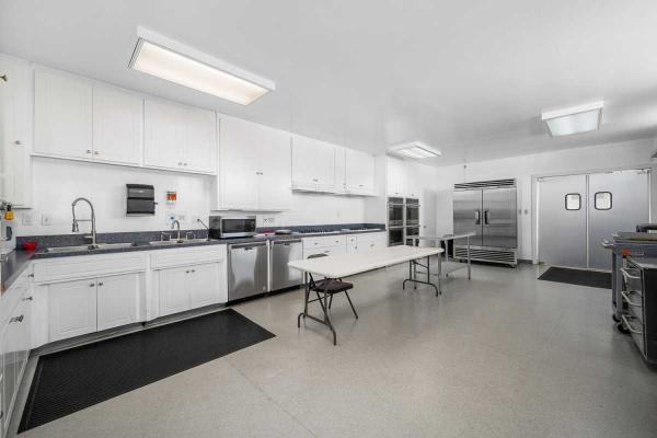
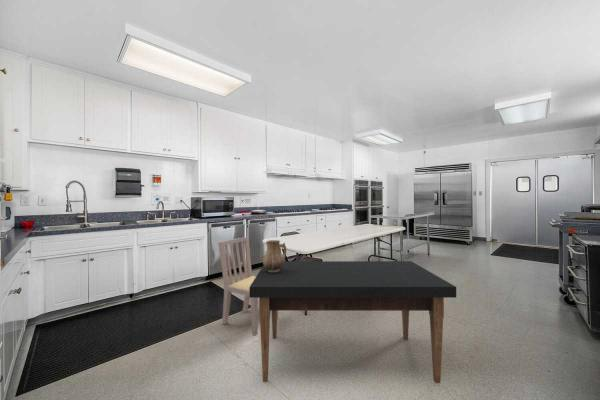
+ dining chair (249, 281)
+ dining table (344, 310)
+ ceramic pitcher (273, 255)
